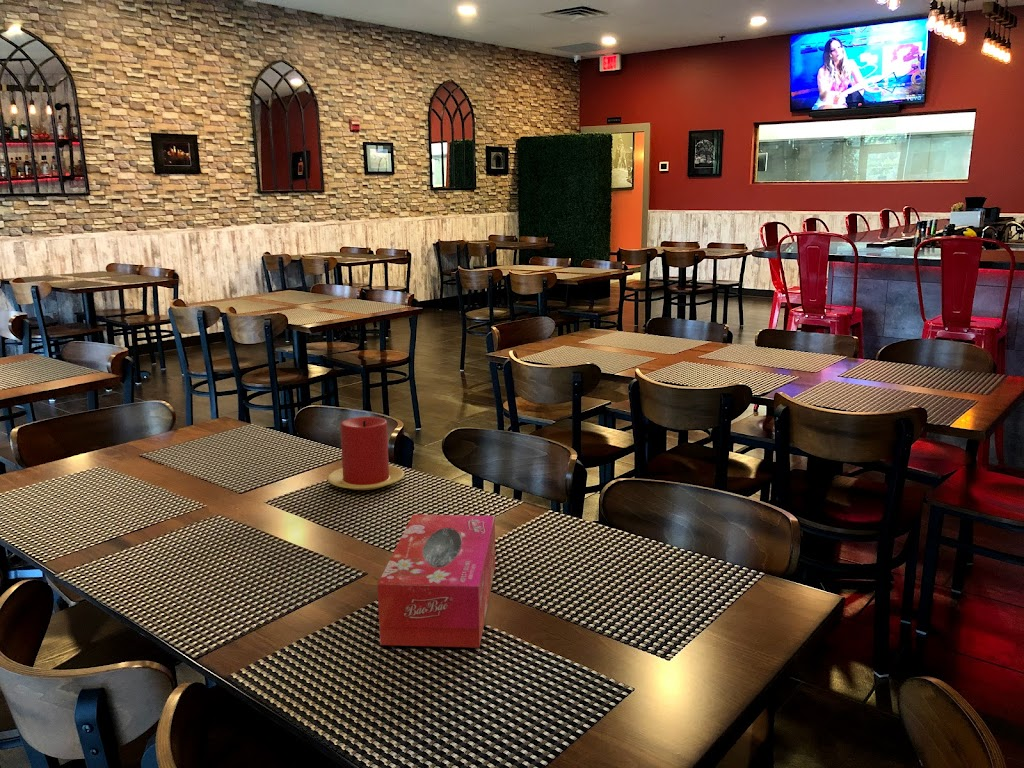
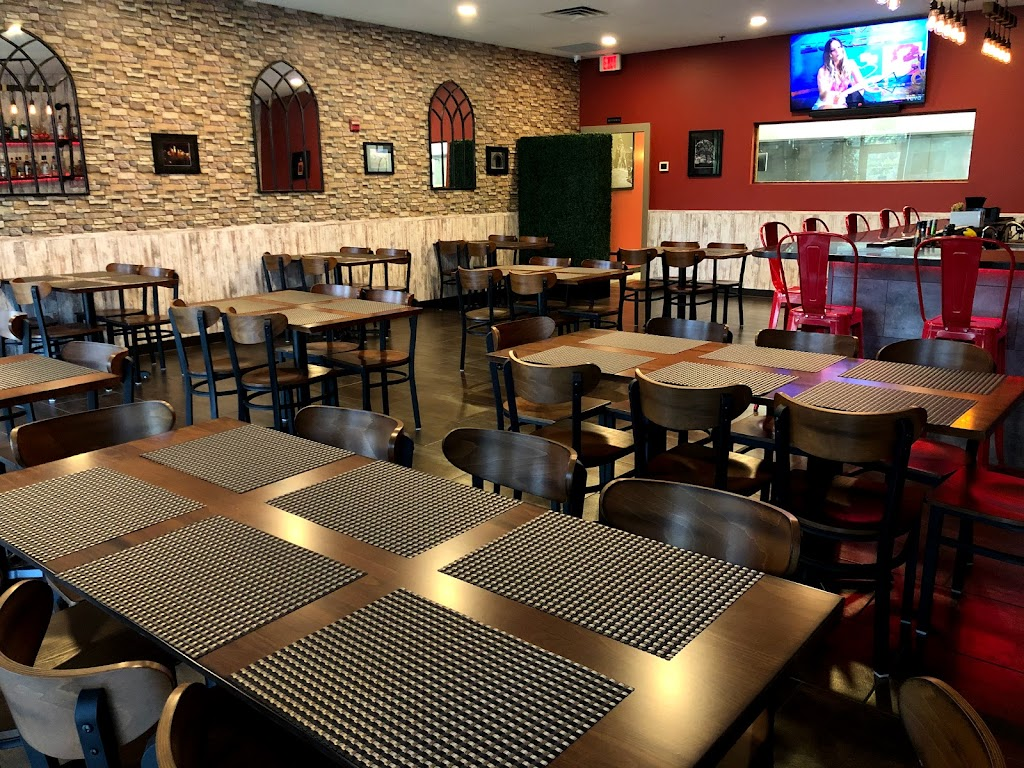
- tissue box (442, 574)
- candle (365, 452)
